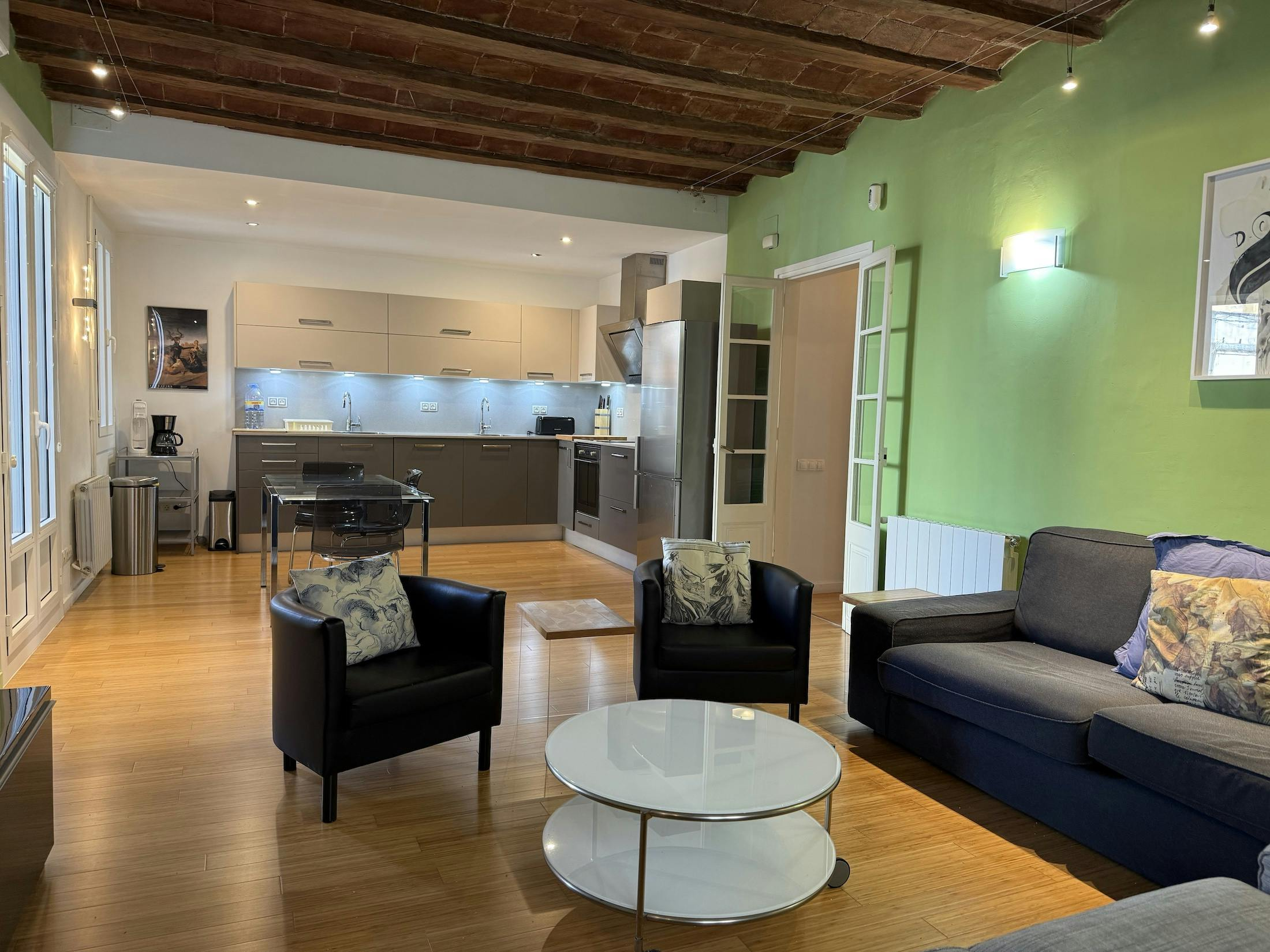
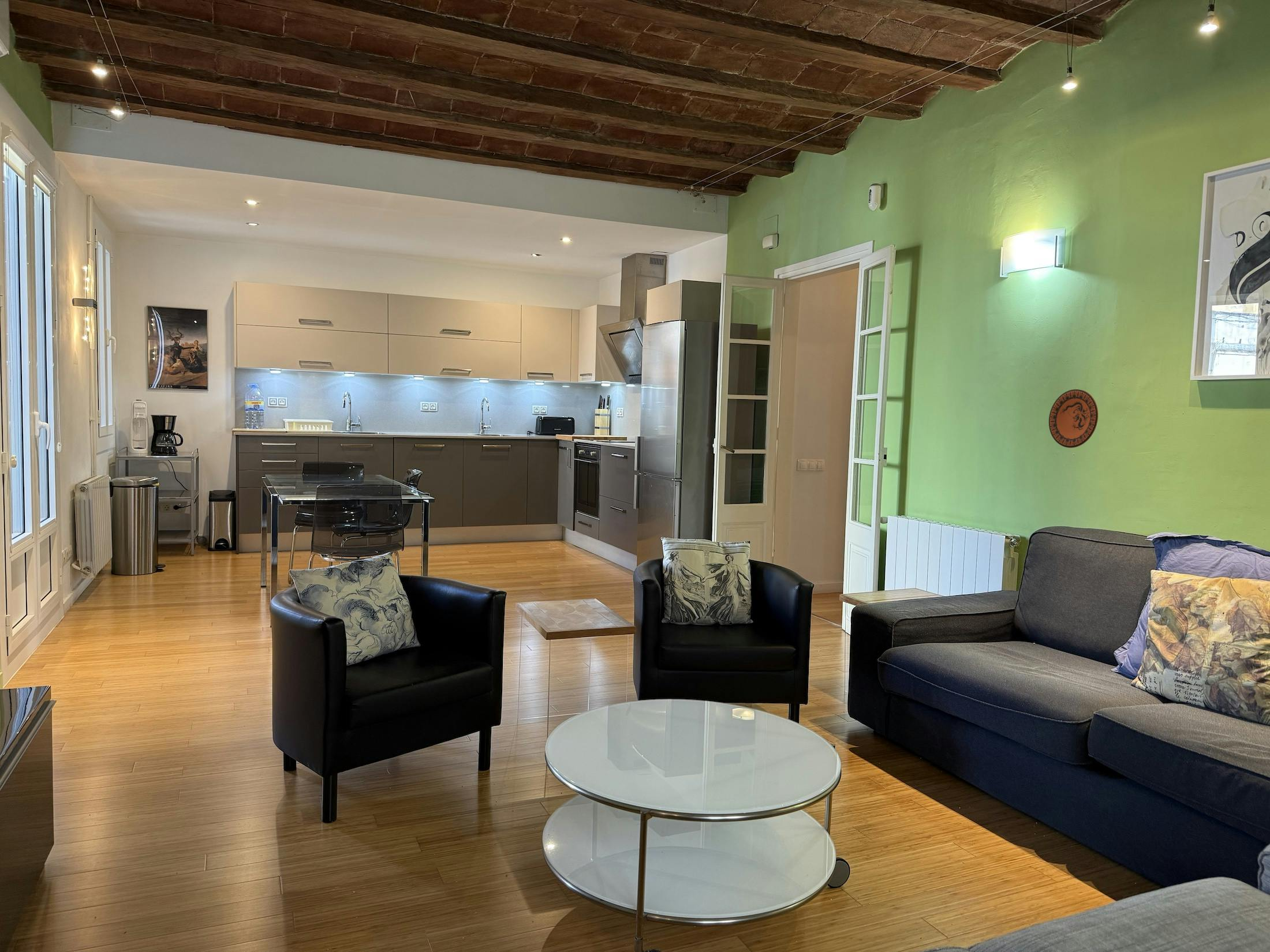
+ decorative plate (1073, 418)
